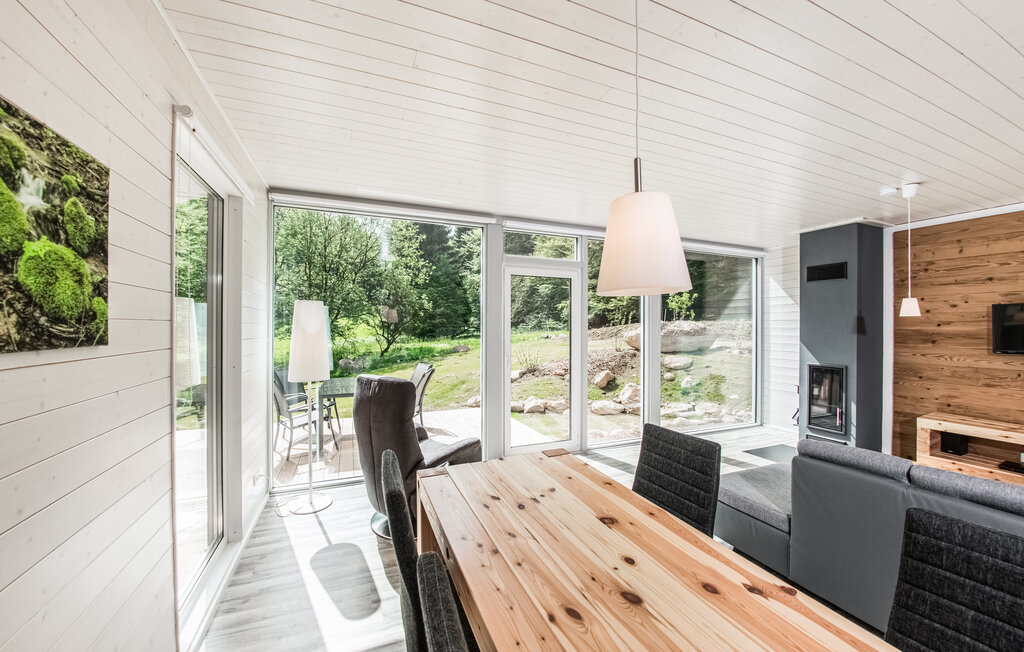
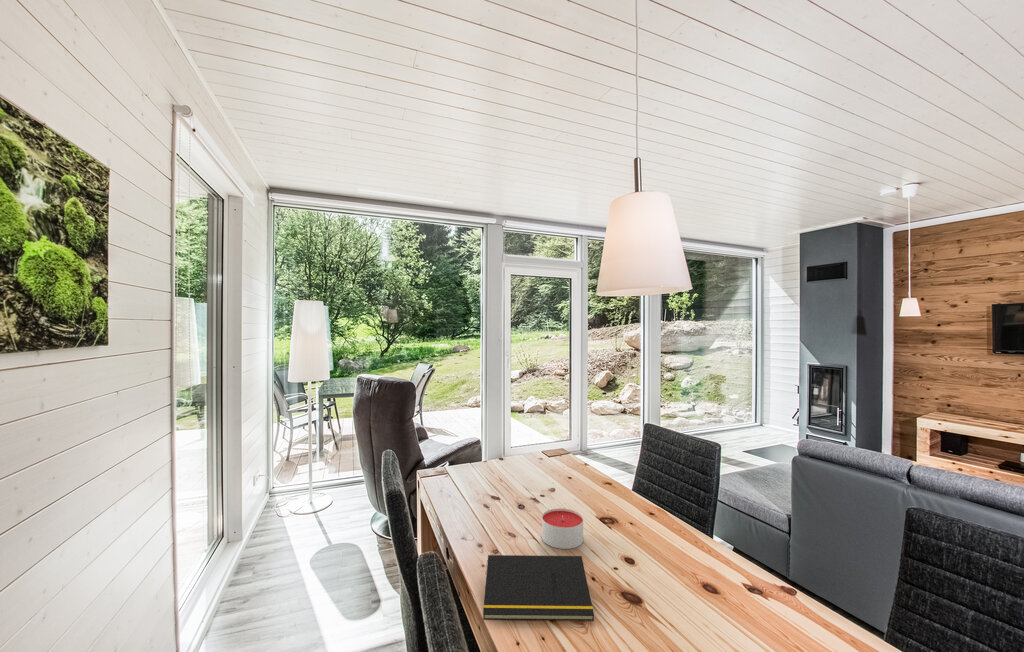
+ candle (562, 527)
+ notepad (536, 585)
